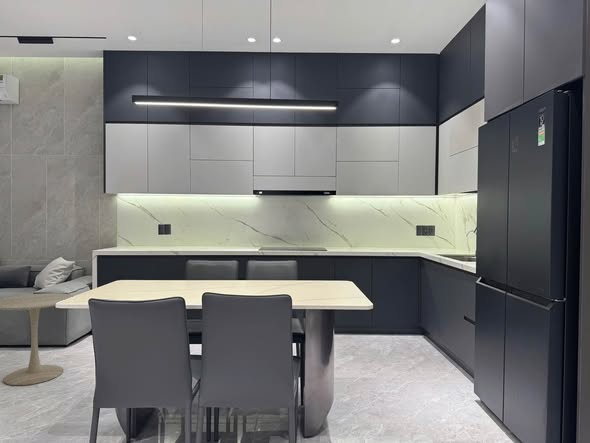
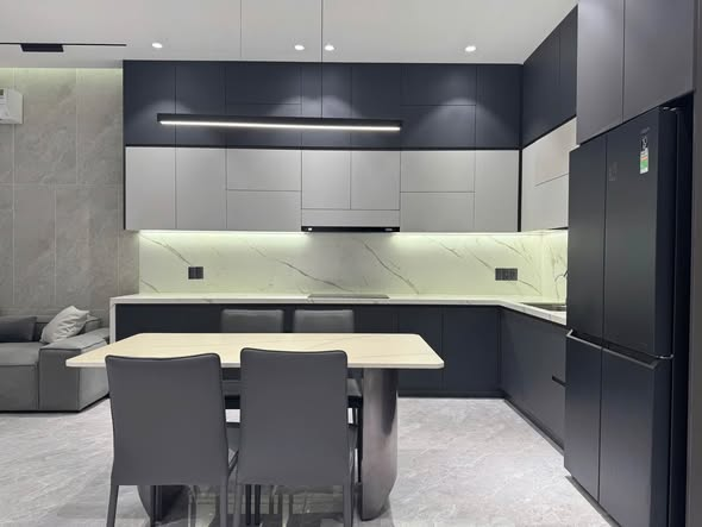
- side table (34, 337)
